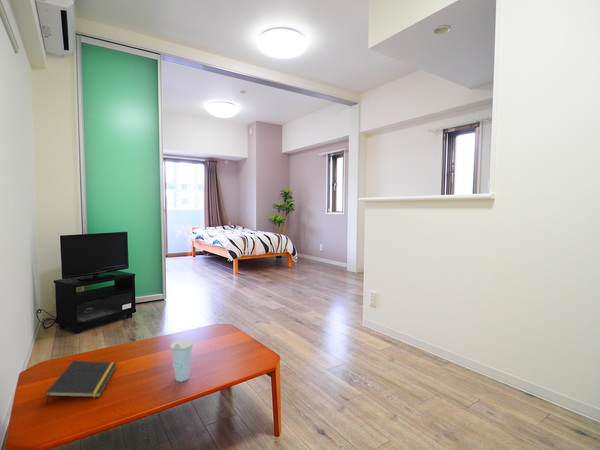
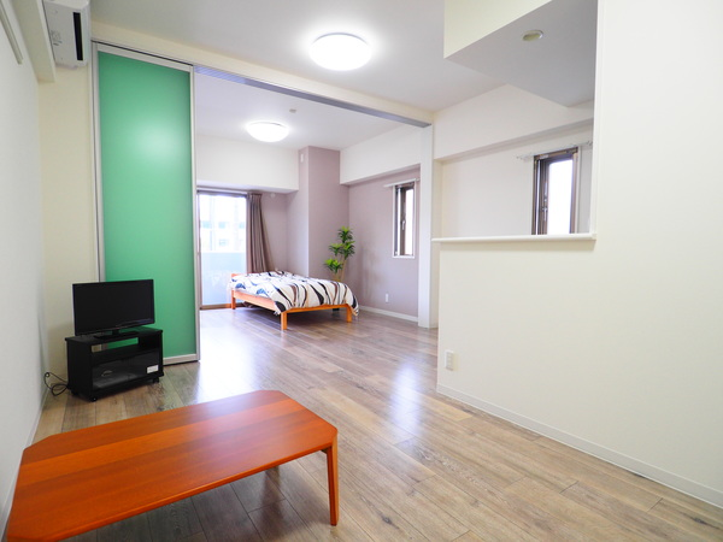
- cup (182, 359)
- notepad (85, 377)
